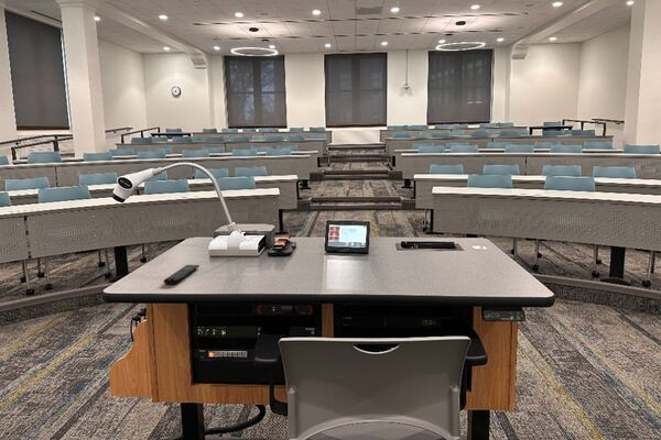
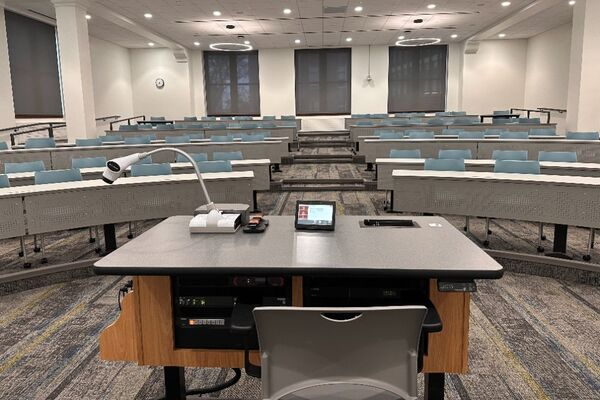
- remote control (182, 274)
